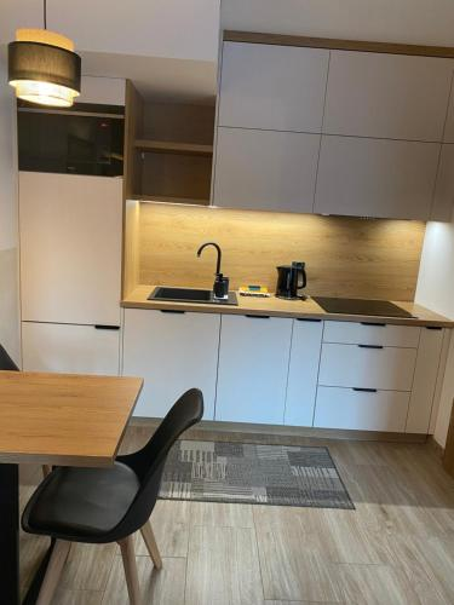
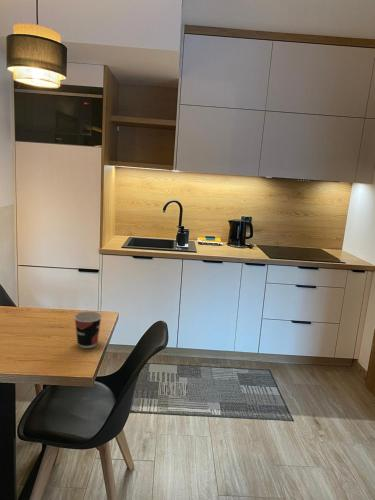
+ cup (87, 330)
